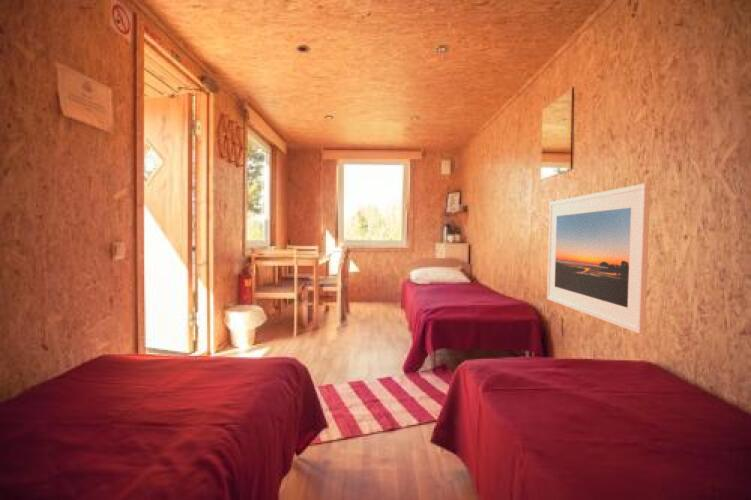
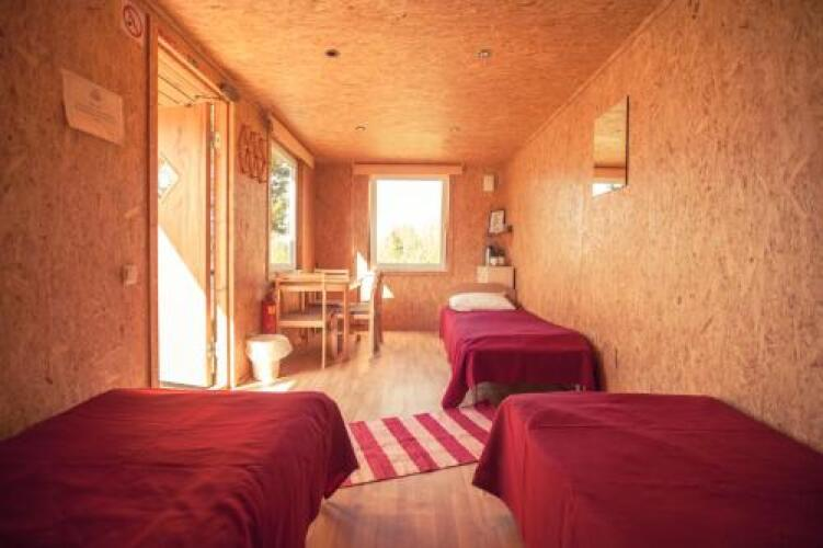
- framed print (587, 254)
